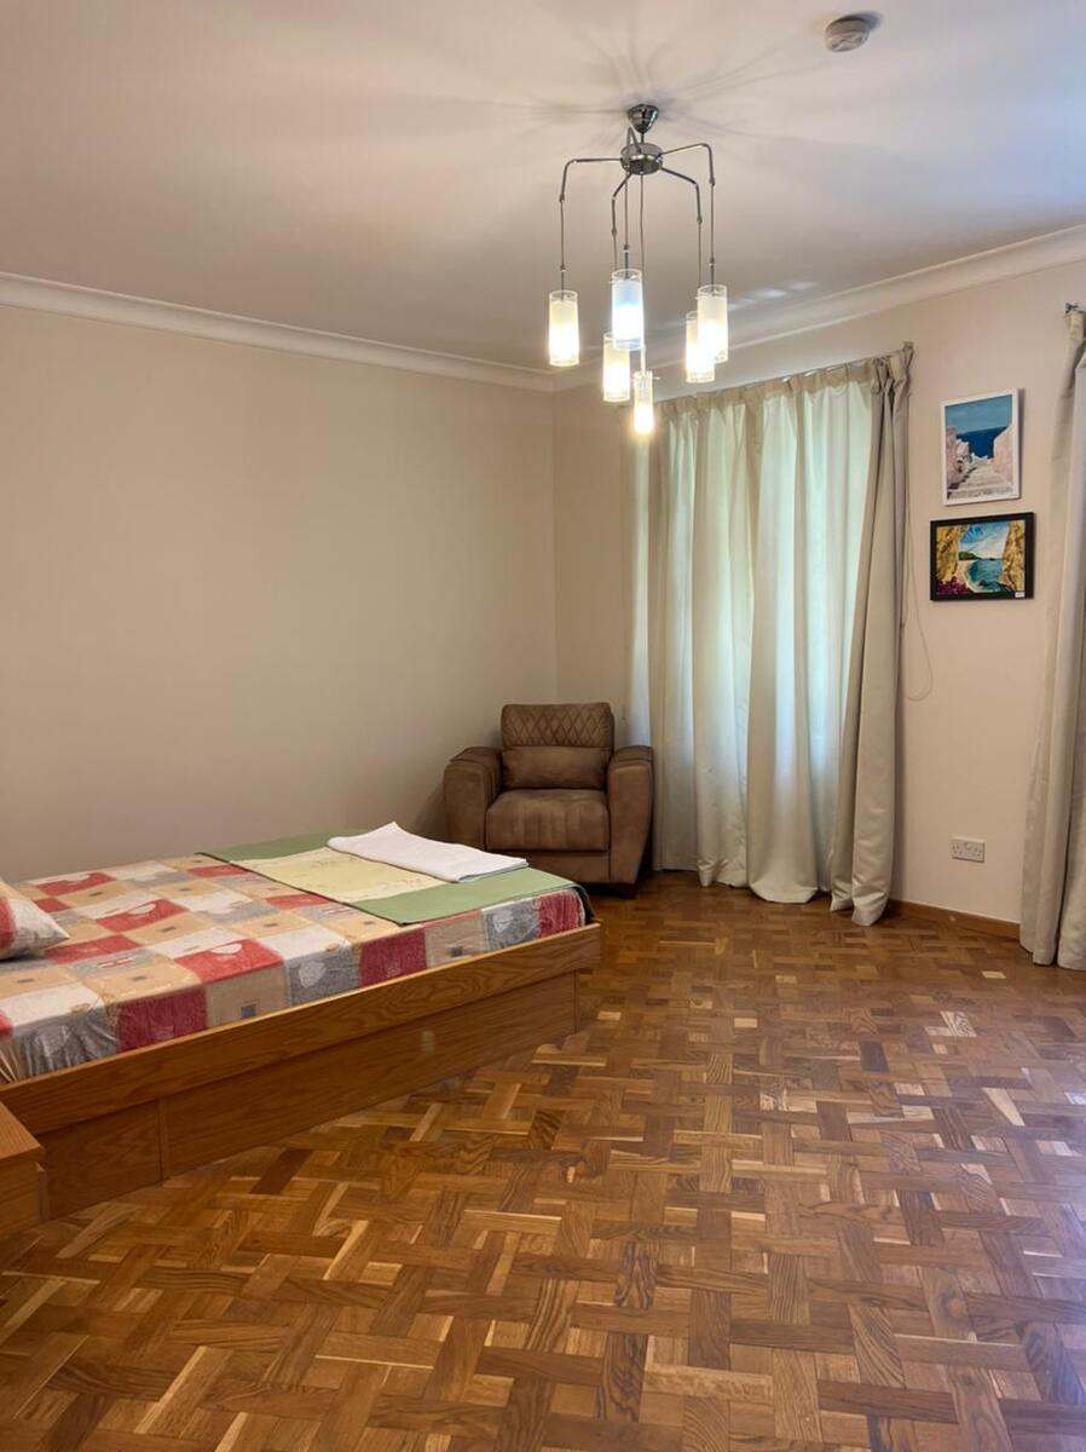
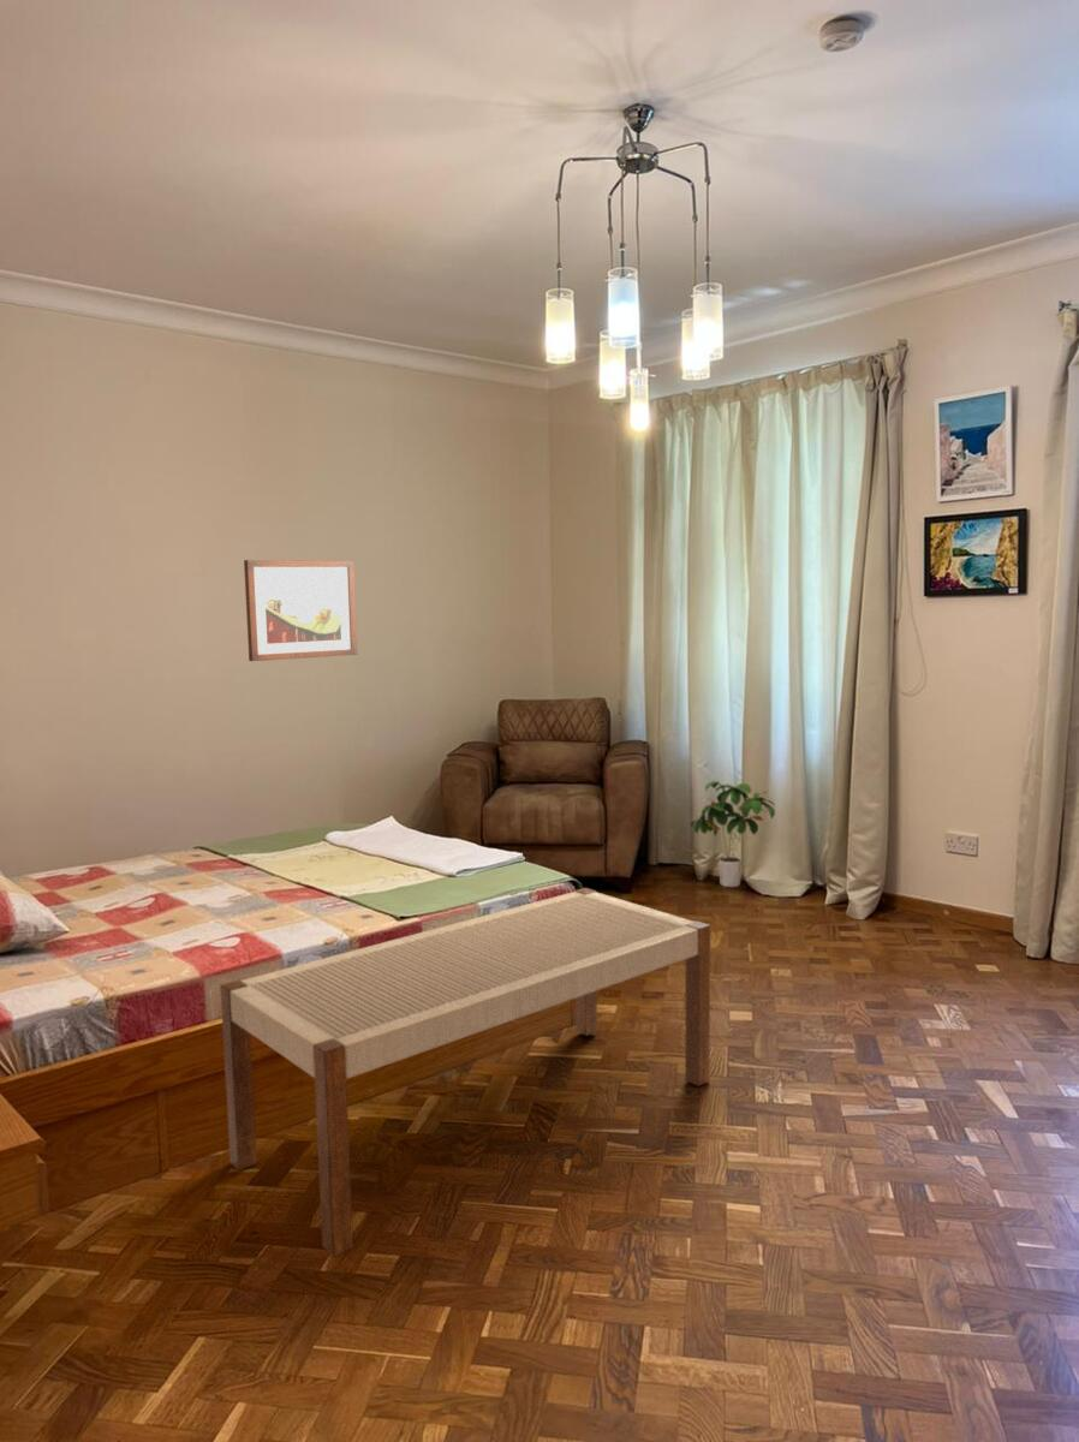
+ bench (483, 1030)
+ potted plant (731, 833)
+ wall art (303, 609)
